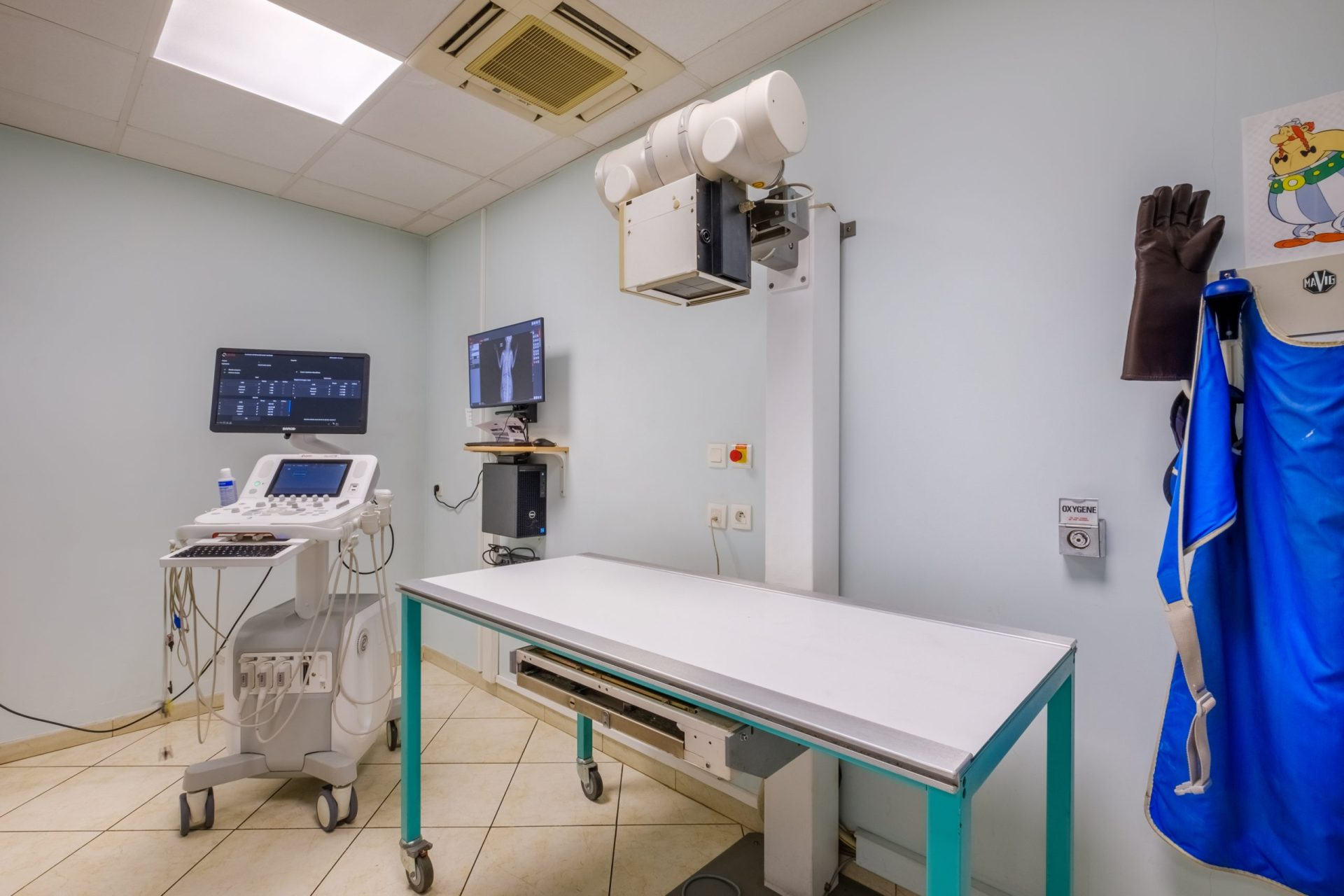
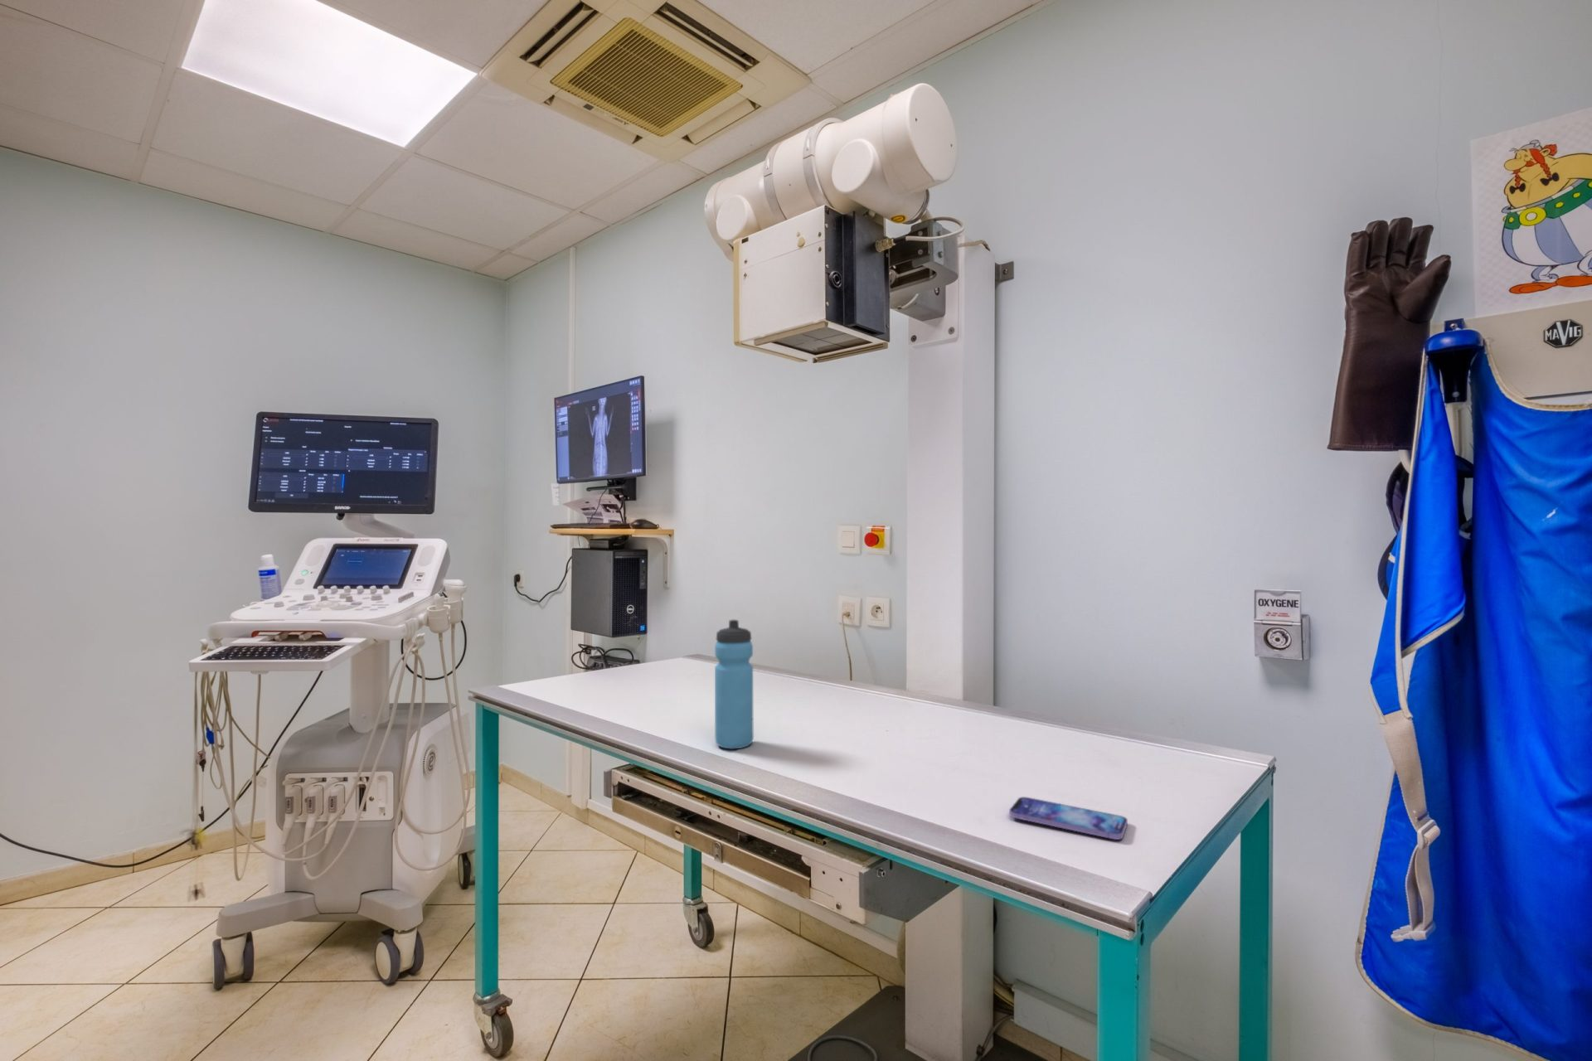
+ smartphone (1067, 817)
+ water bottle (734, 681)
